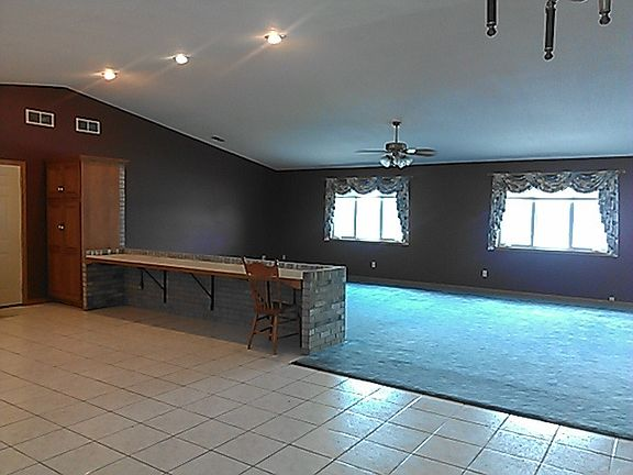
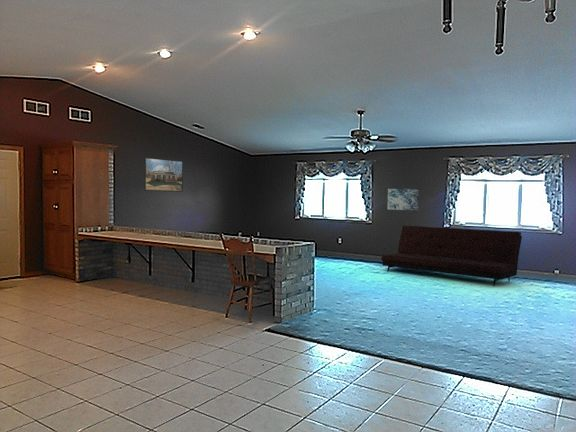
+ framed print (164, 175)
+ wall art (402, 199)
+ sofa (447, 252)
